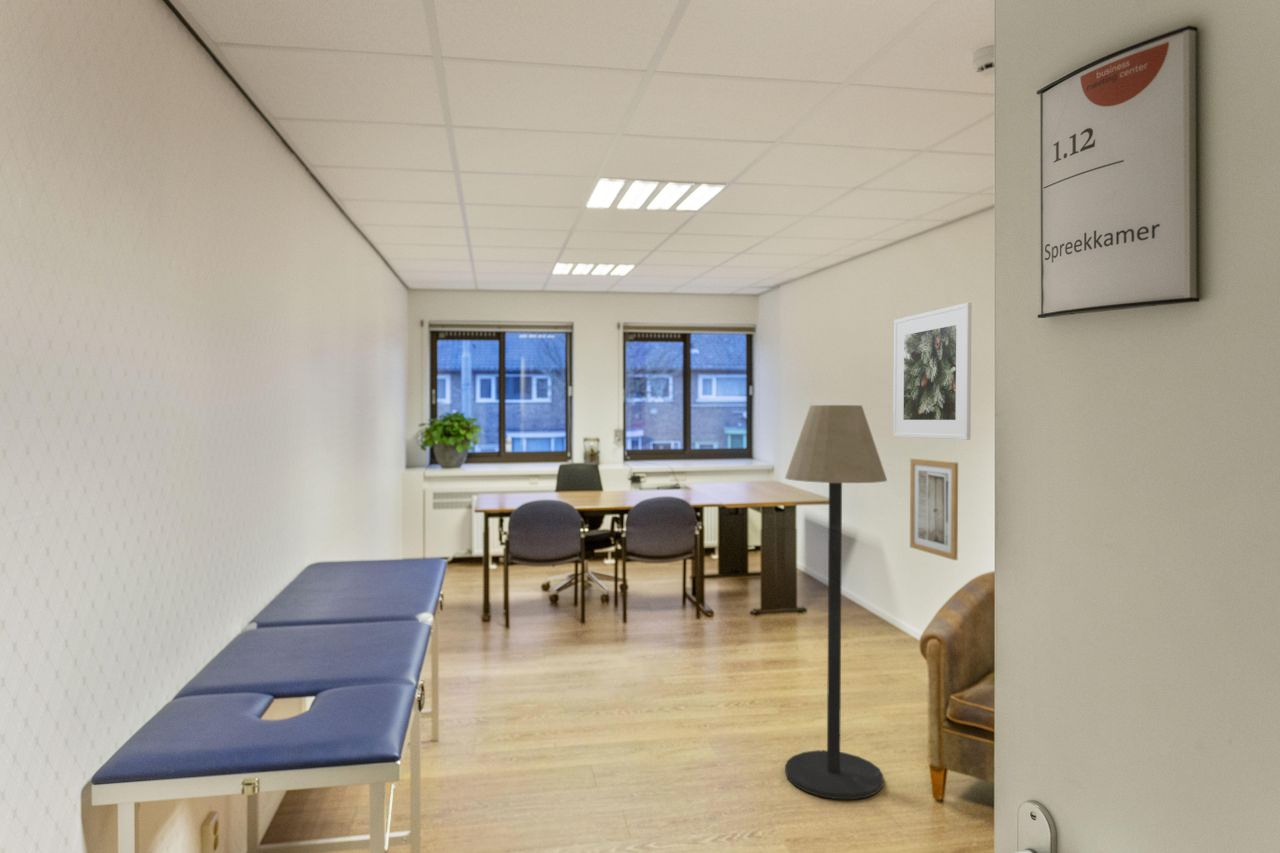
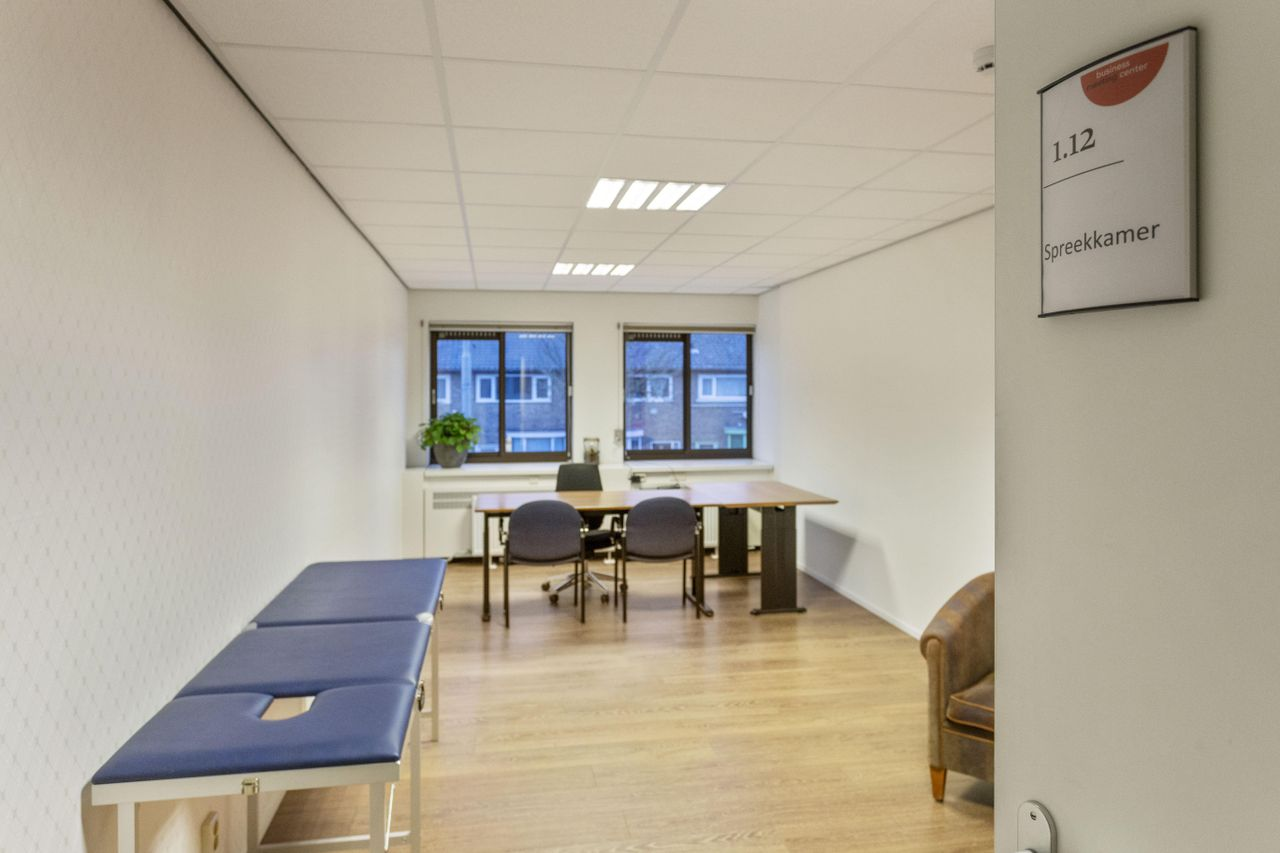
- wall art (932, 507)
- floor lamp (834, 591)
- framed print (929, 375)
